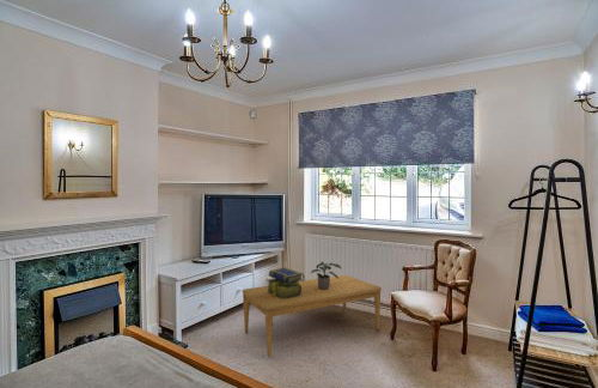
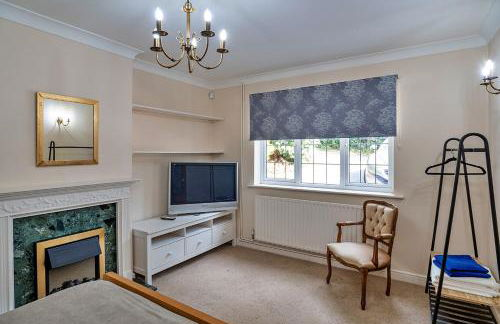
- stack of books (285, 281)
- coffee table (312, 308)
- potted plant (325, 274)
